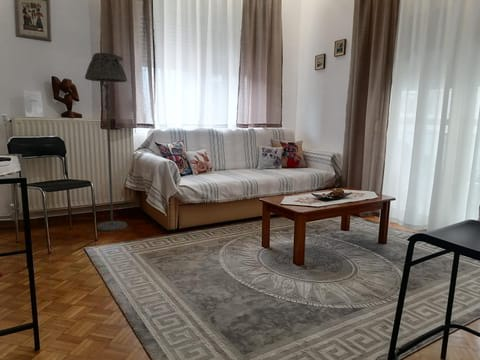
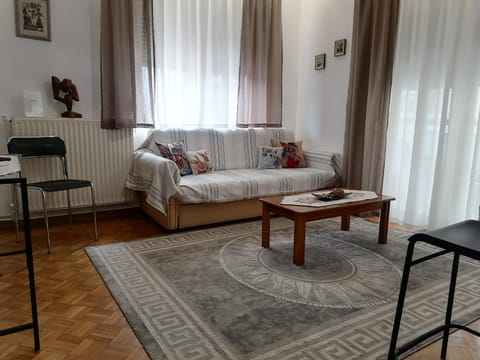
- floor lamp (108, 144)
